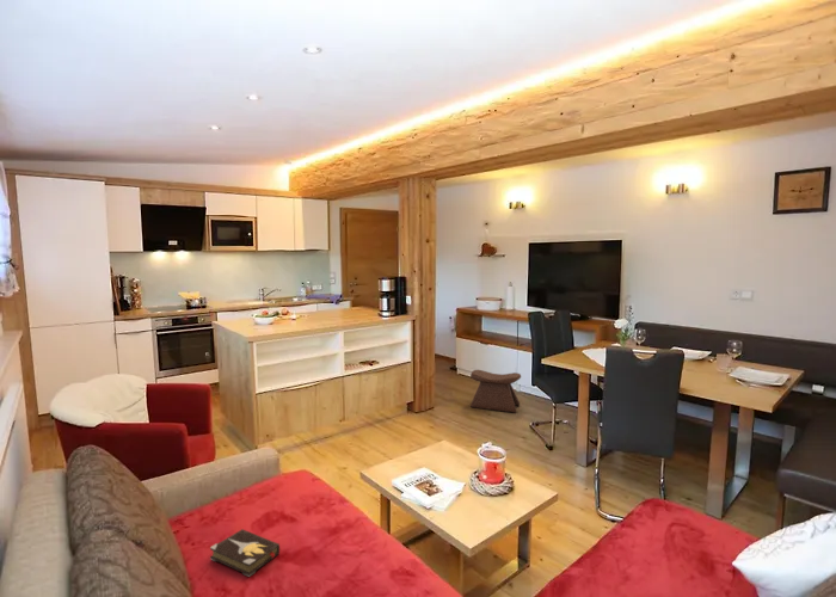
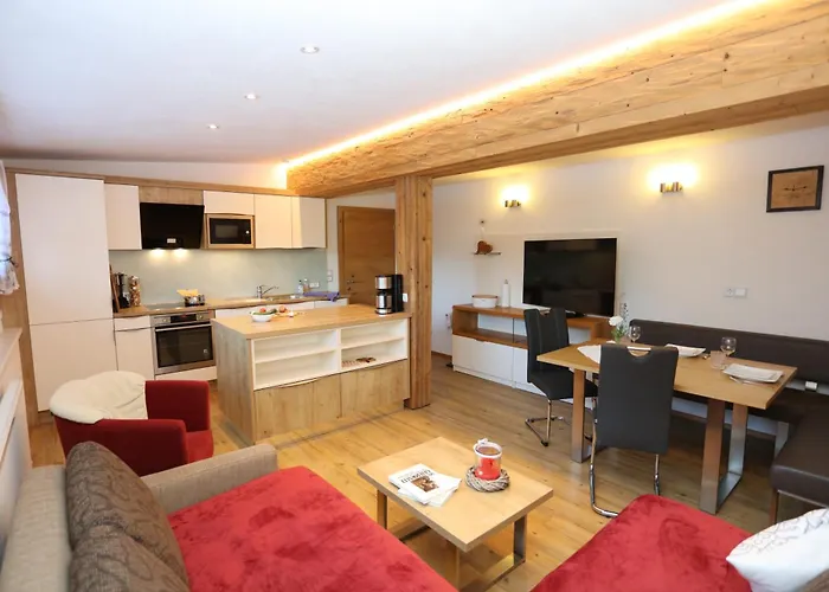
- stool (494, 389)
- hardback book (245, 549)
